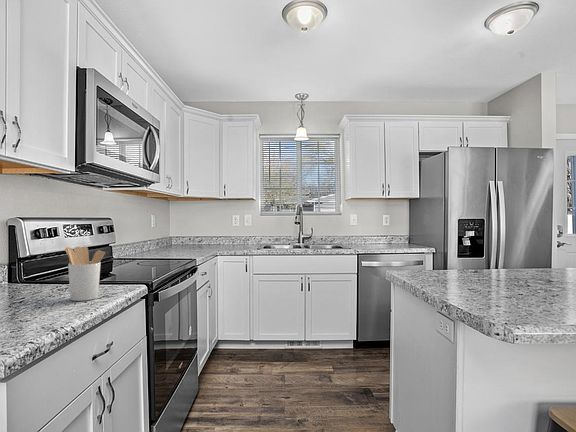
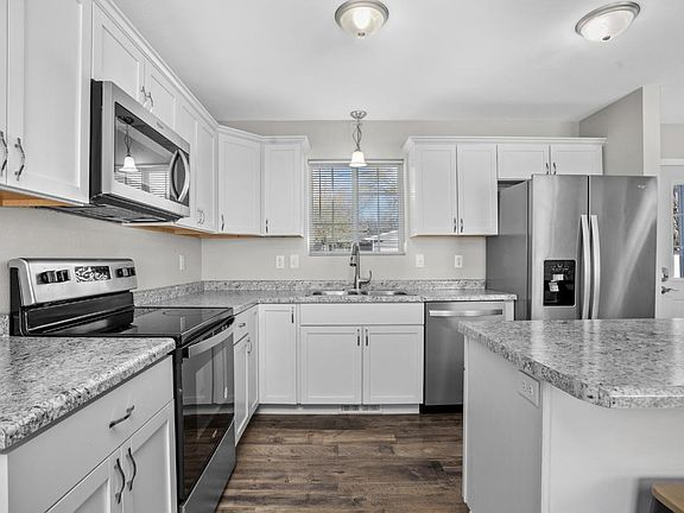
- utensil holder (81, 271)
